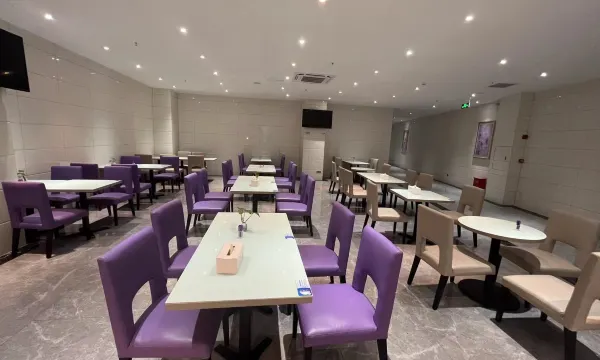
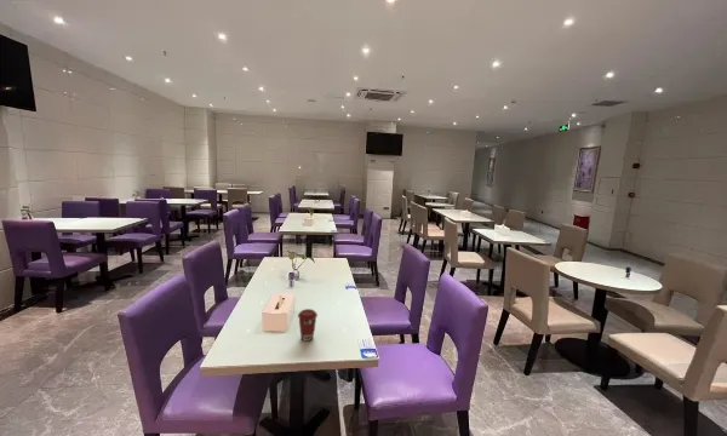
+ coffee cup (307, 325)
